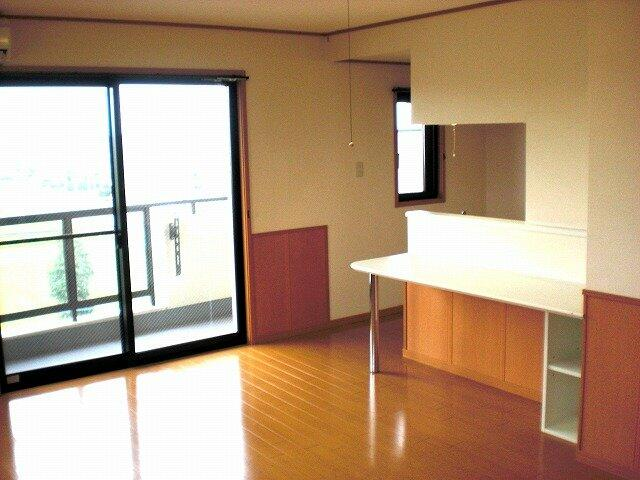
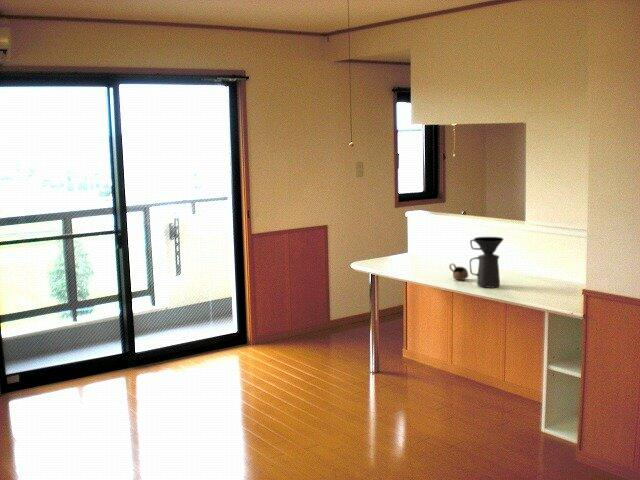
+ cup (459, 271)
+ coffee maker (488, 262)
